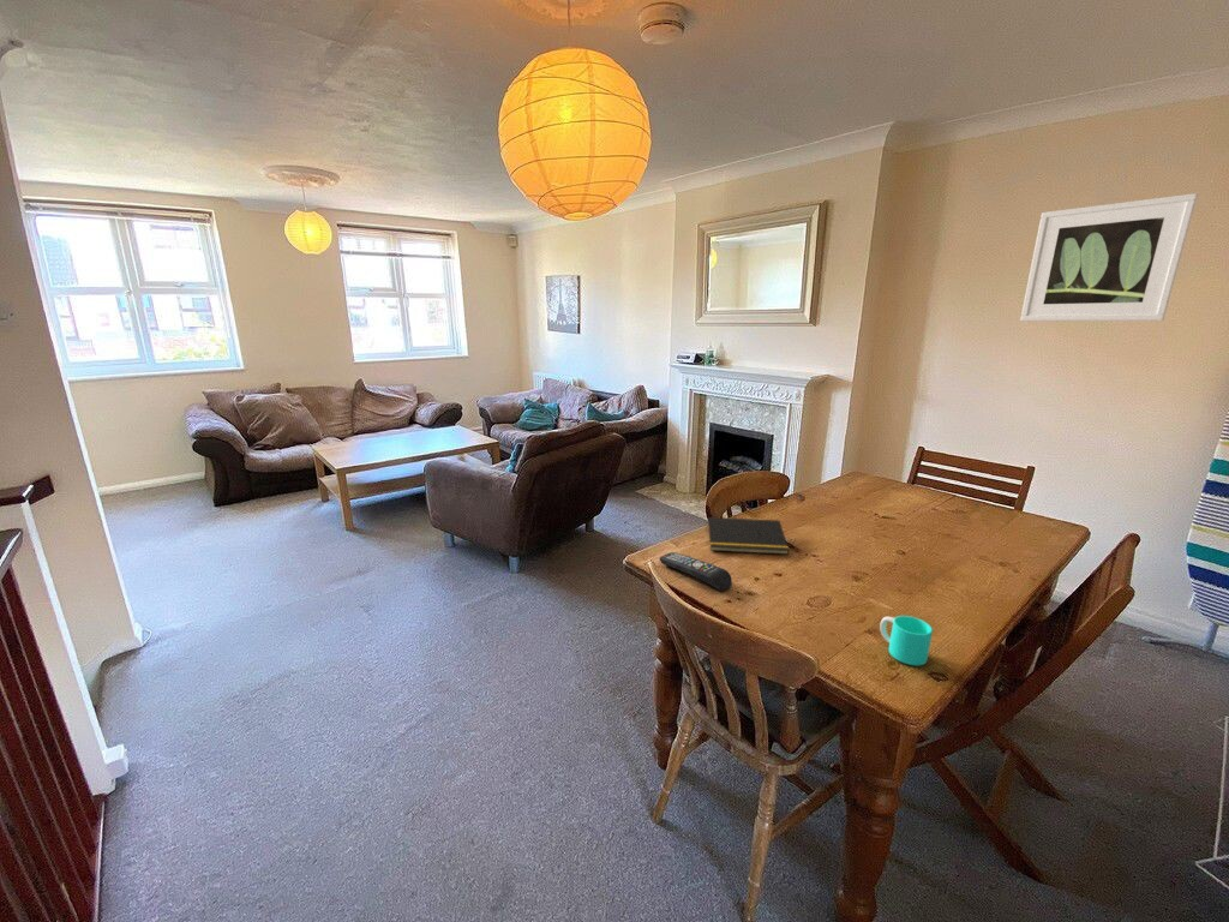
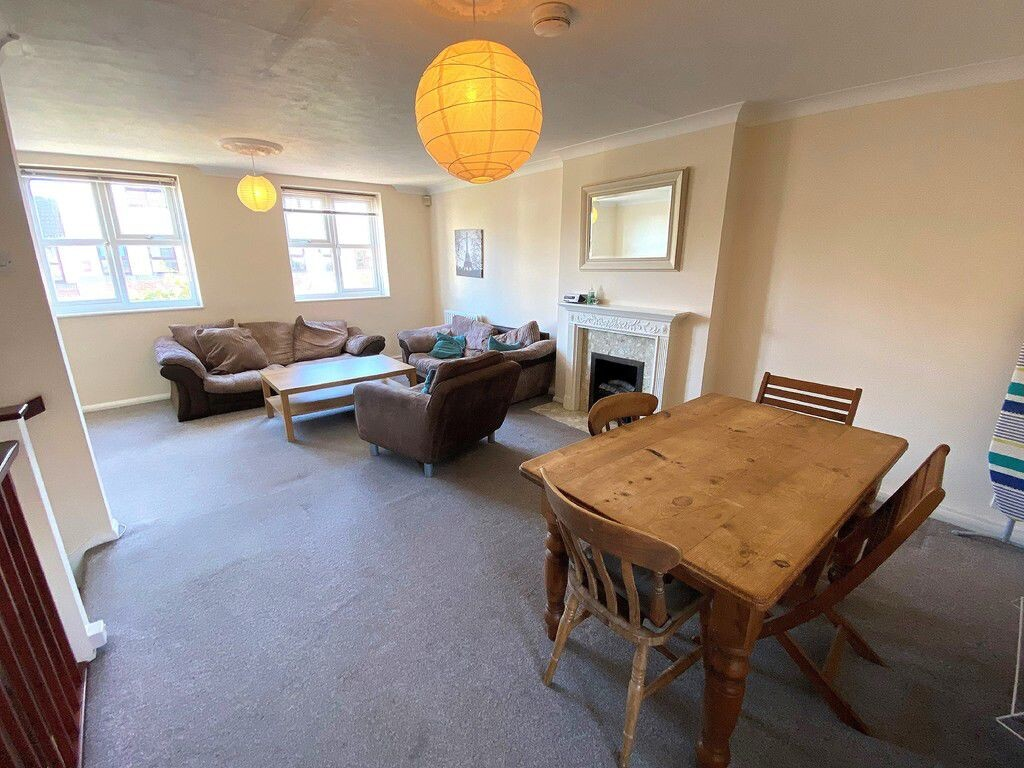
- notepad (745, 534)
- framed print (1099, 263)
- remote control (694, 568)
- cup (903, 636)
